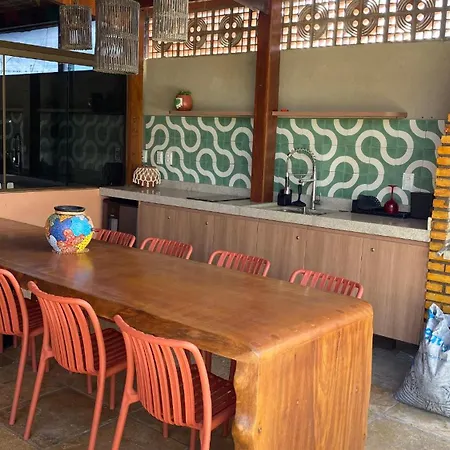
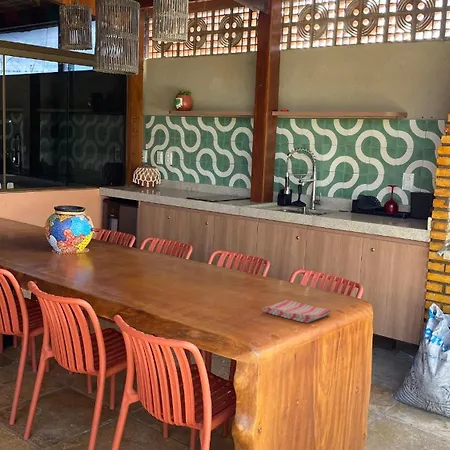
+ dish towel (296, 309)
